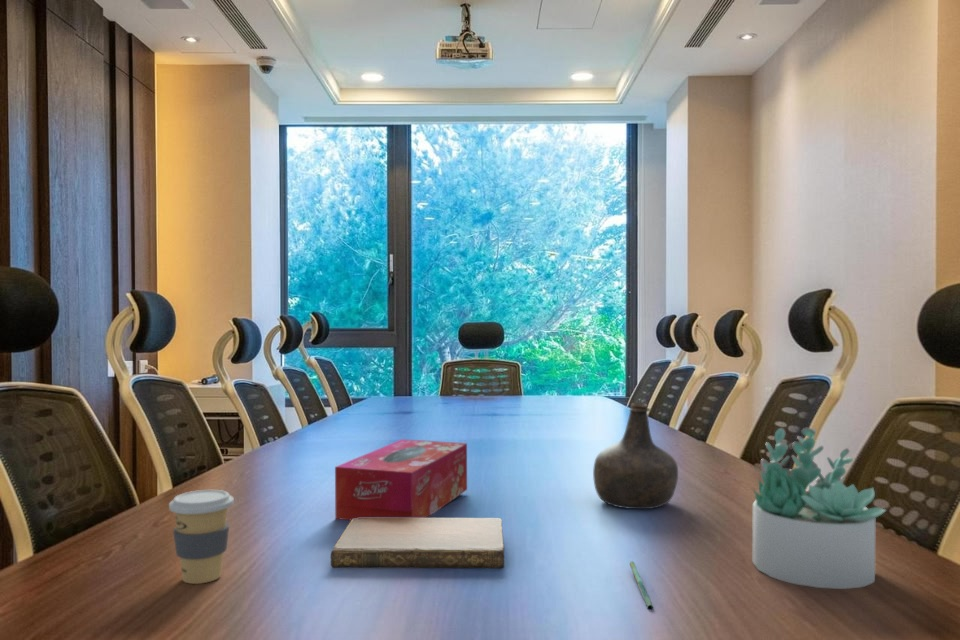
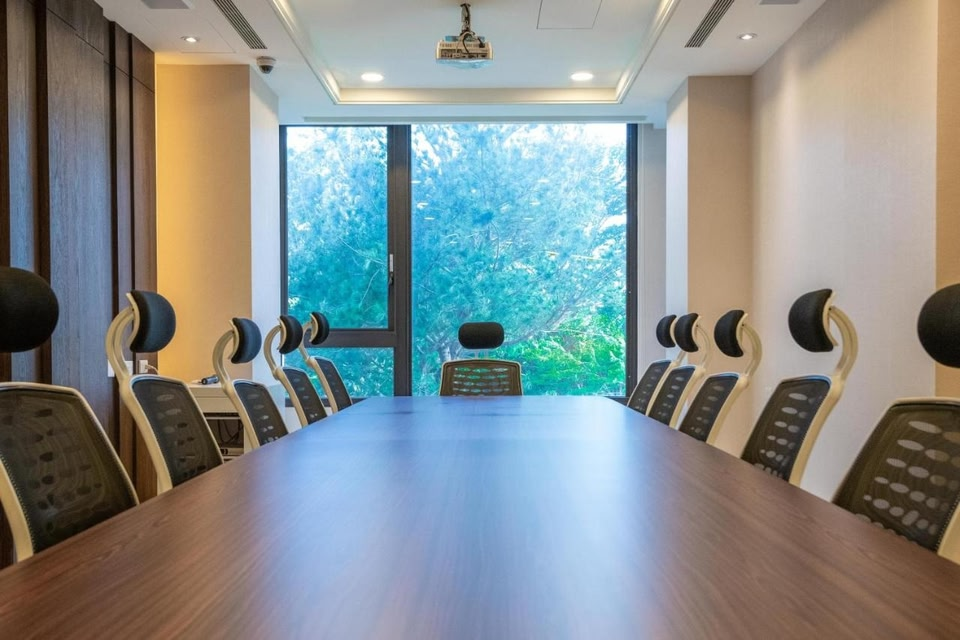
- notebook (422, 541)
- pen (640, 584)
- succulent plant (814, 499)
- tissue box (406, 479)
- coffee cup (202, 536)
- bottle (635, 453)
